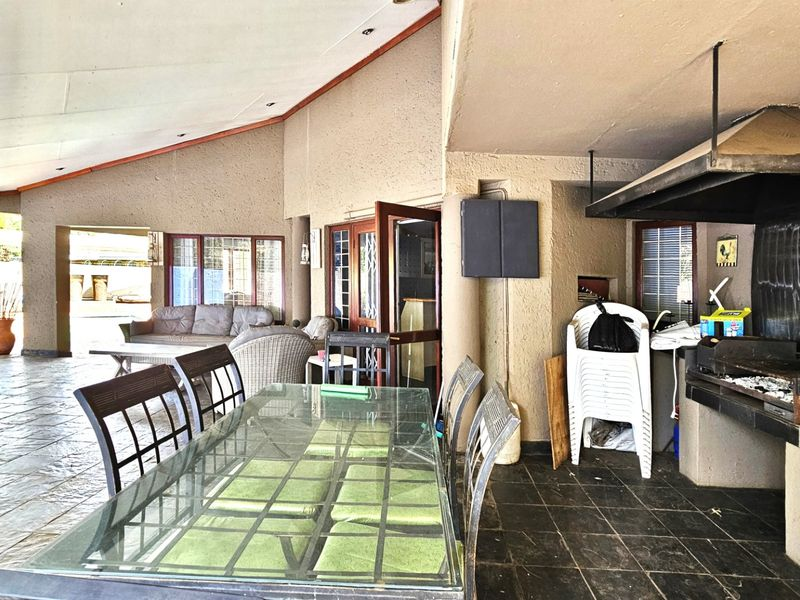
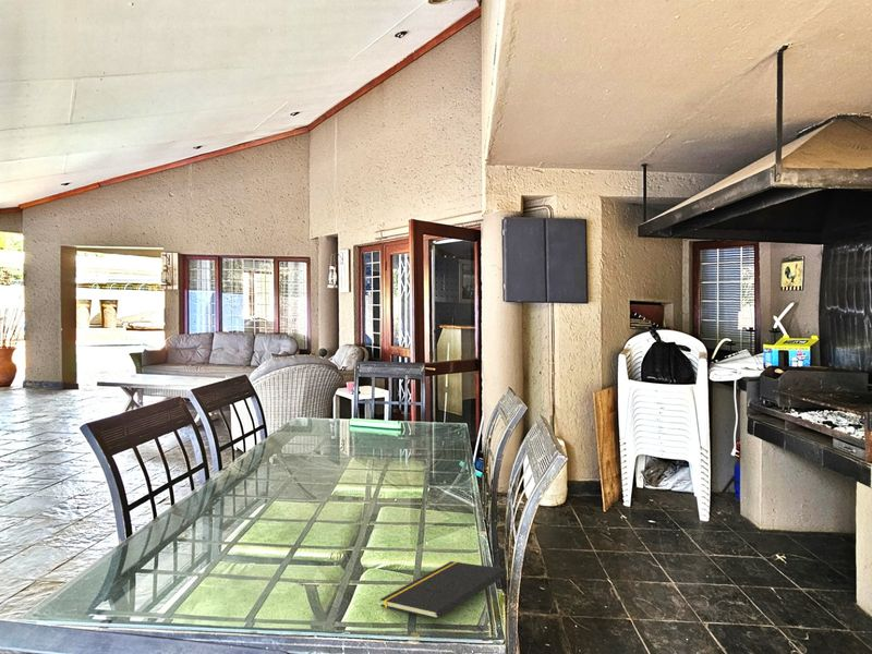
+ notepad (445, 586)
